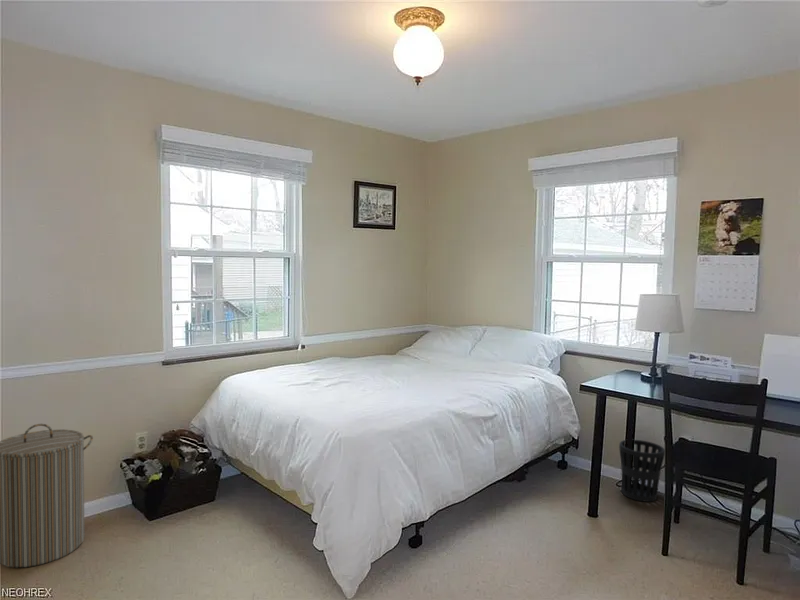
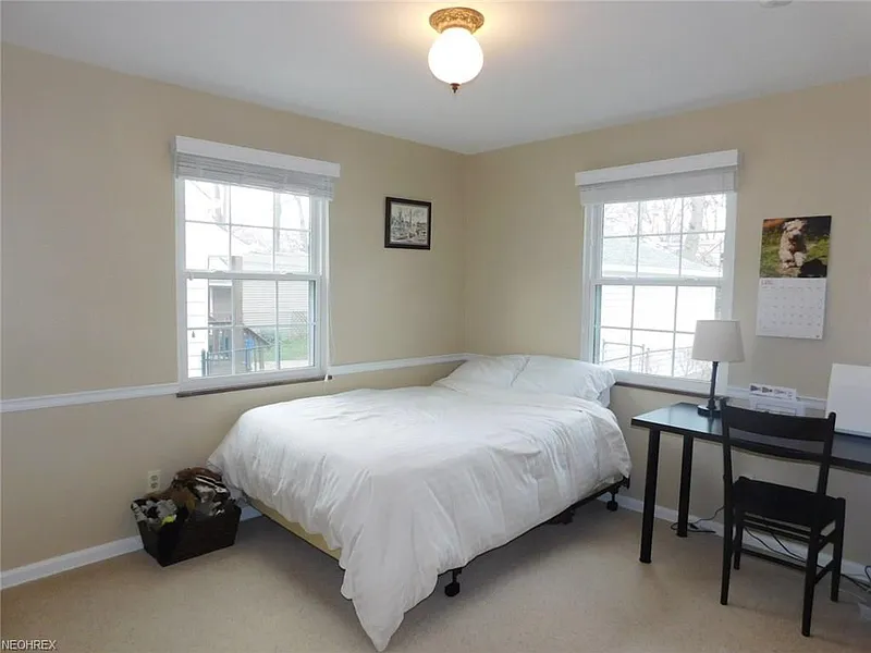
- laundry hamper (40, 485)
- wastebasket (639, 470)
